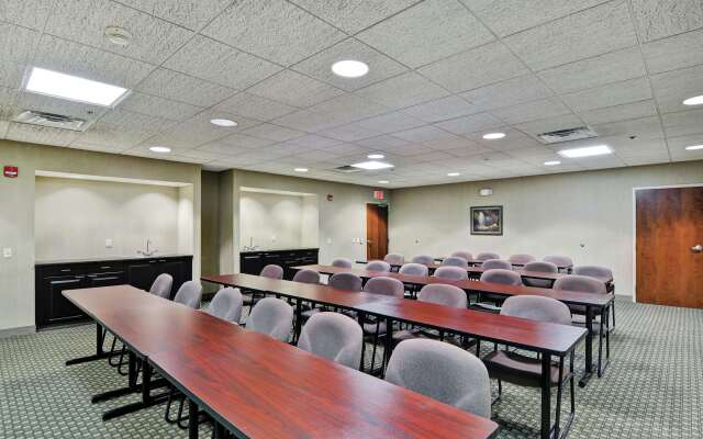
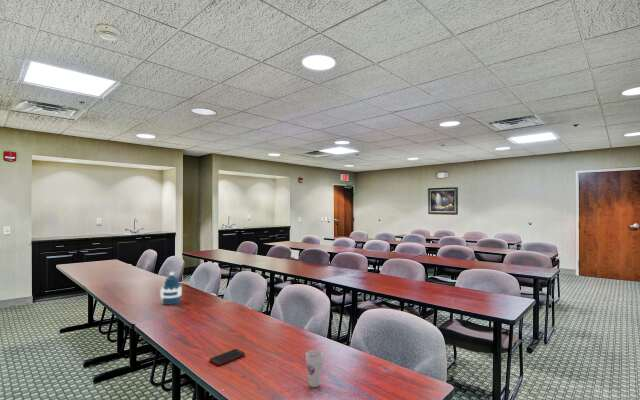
+ water bottle (171, 287)
+ cup (314, 369)
+ cell phone (227, 357)
